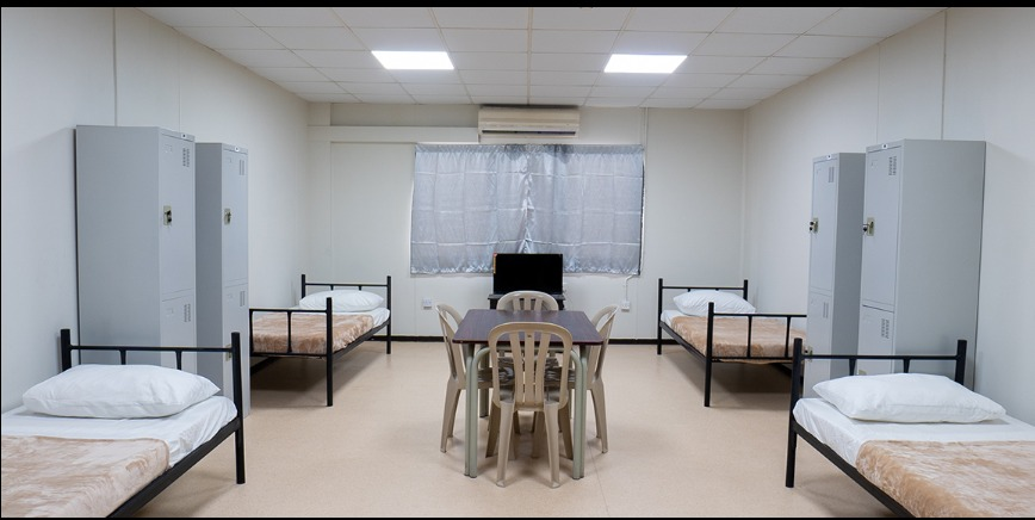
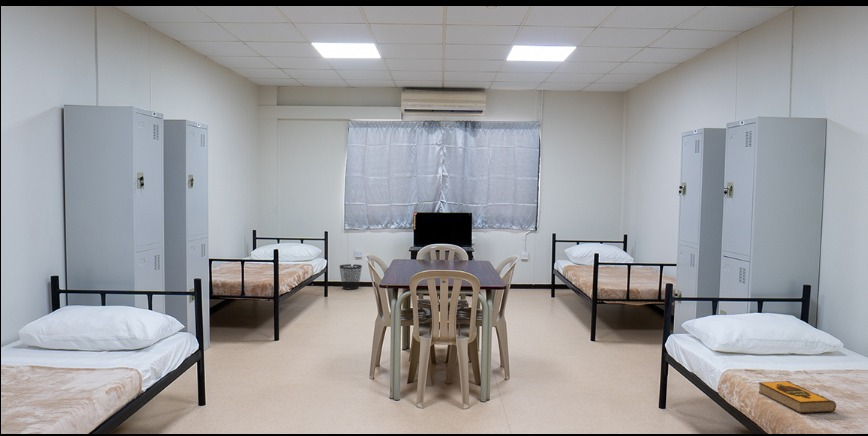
+ wastebasket (350, 276)
+ hardback book (795, 396)
